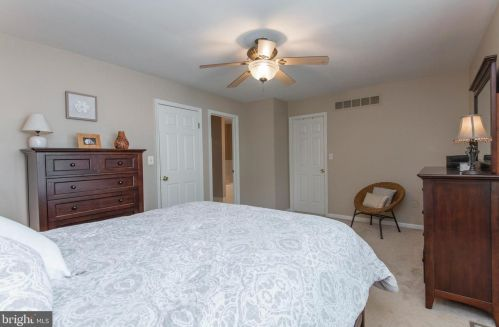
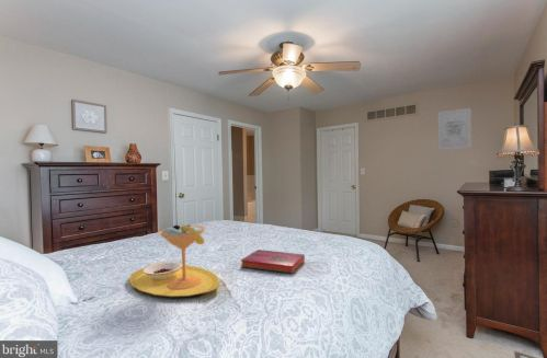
+ wall art (454, 129)
+ hardback book (273, 259)
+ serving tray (176, 246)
